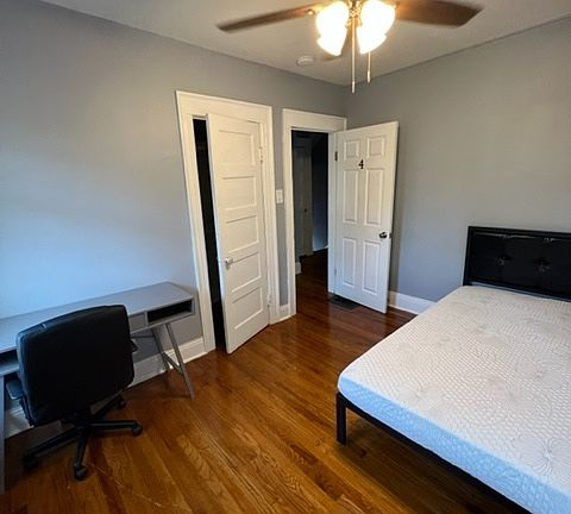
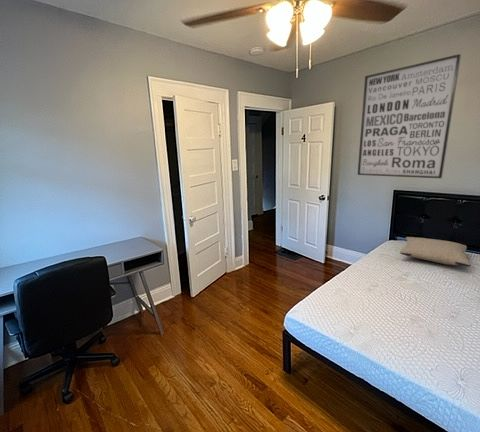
+ wall art (401, 124)
+ pillow (433, 250)
